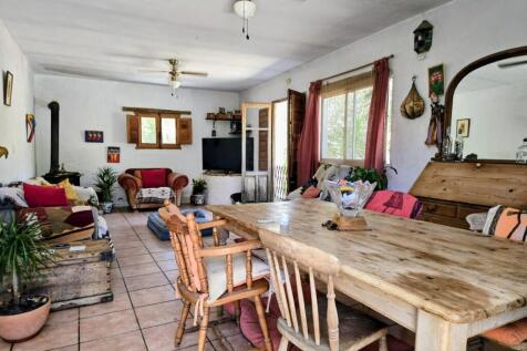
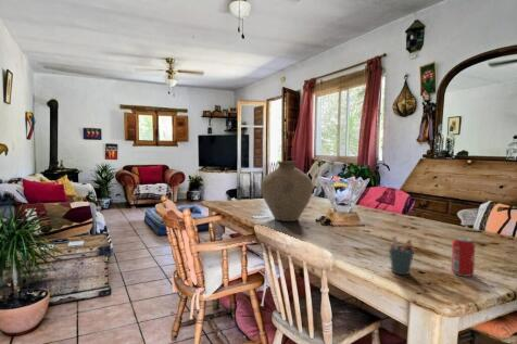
+ vase (286, 190)
+ beverage can (463, 255)
+ pen holder (401, 253)
